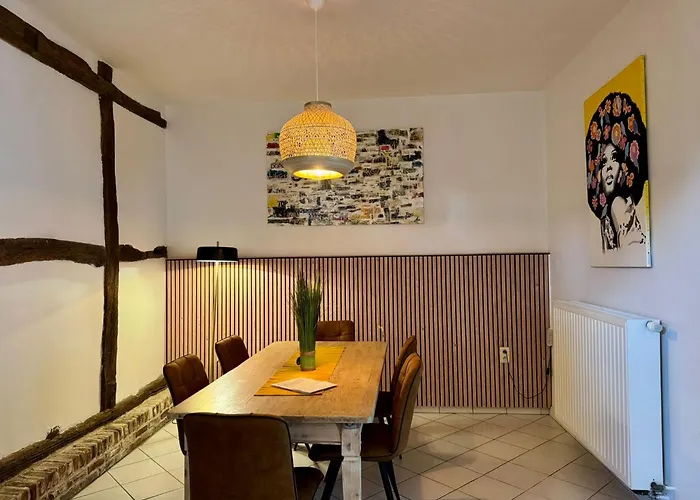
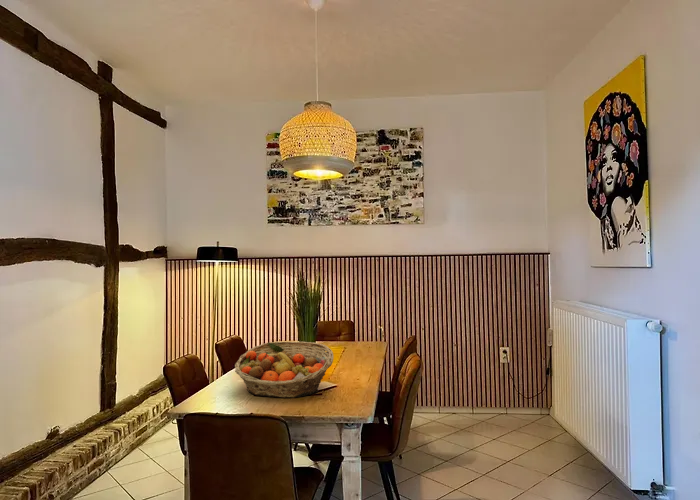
+ fruit basket (284, 368)
